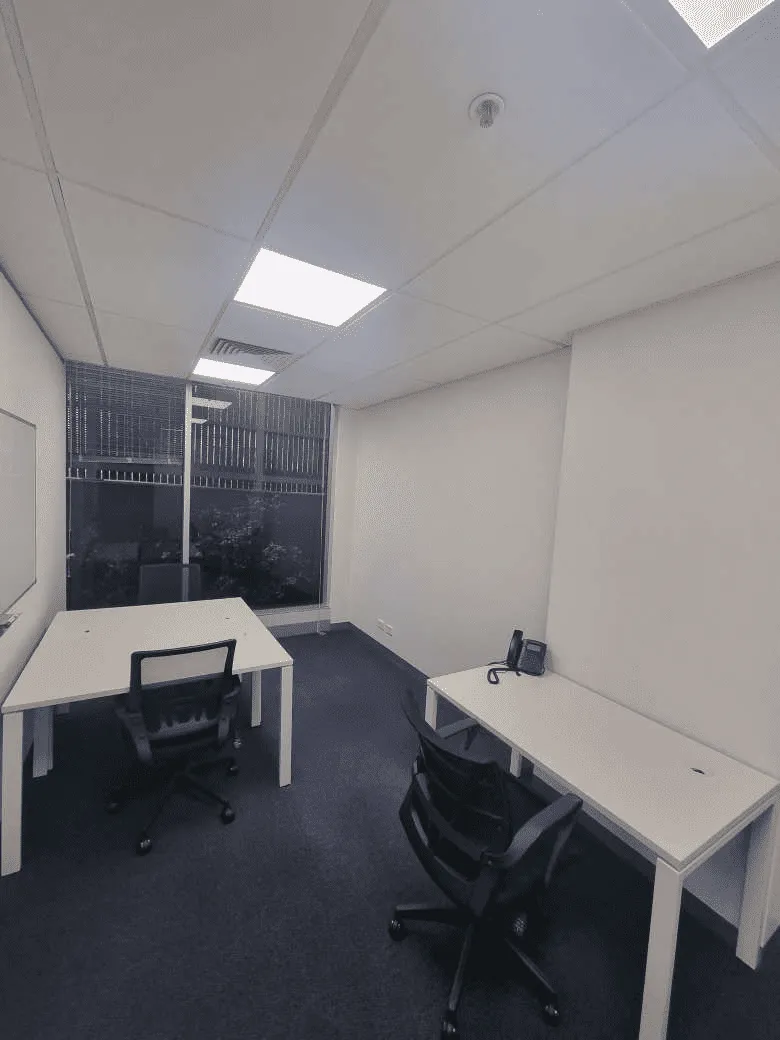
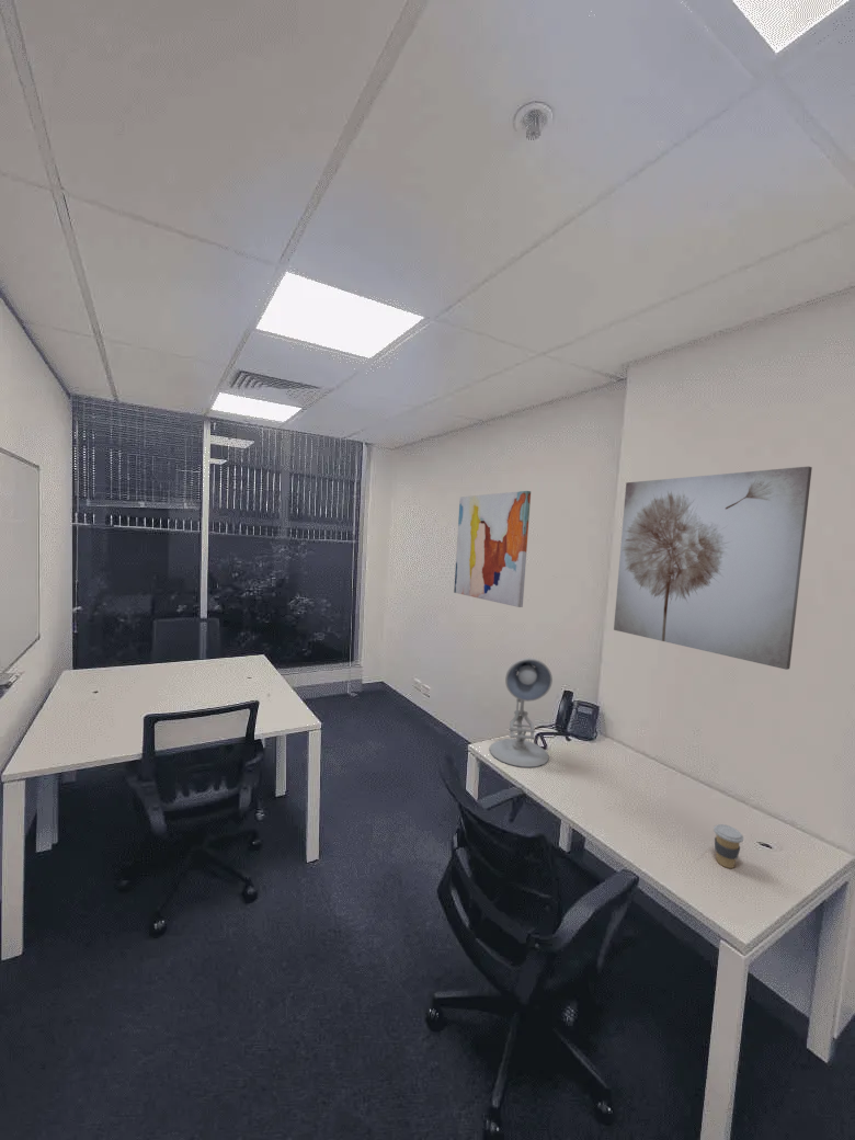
+ coffee cup (727, 846)
+ desk lamp (522, 703)
+ wall art (488, 547)
+ wall art (696, 562)
